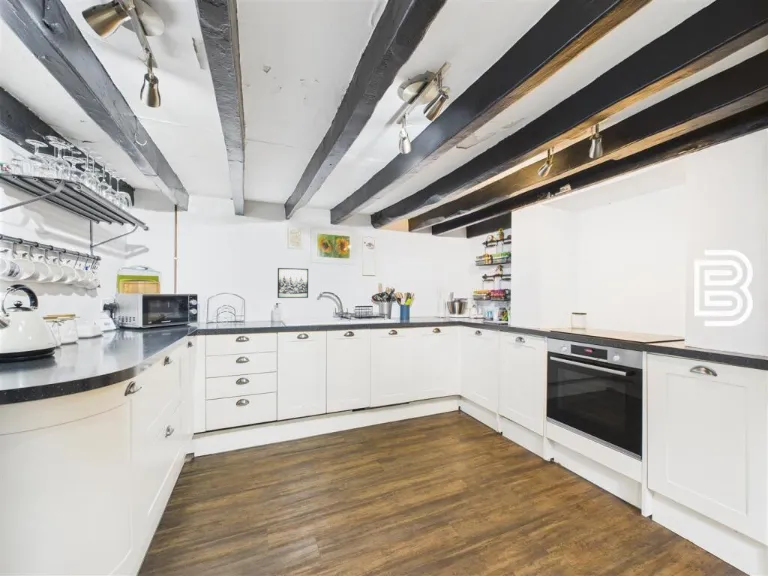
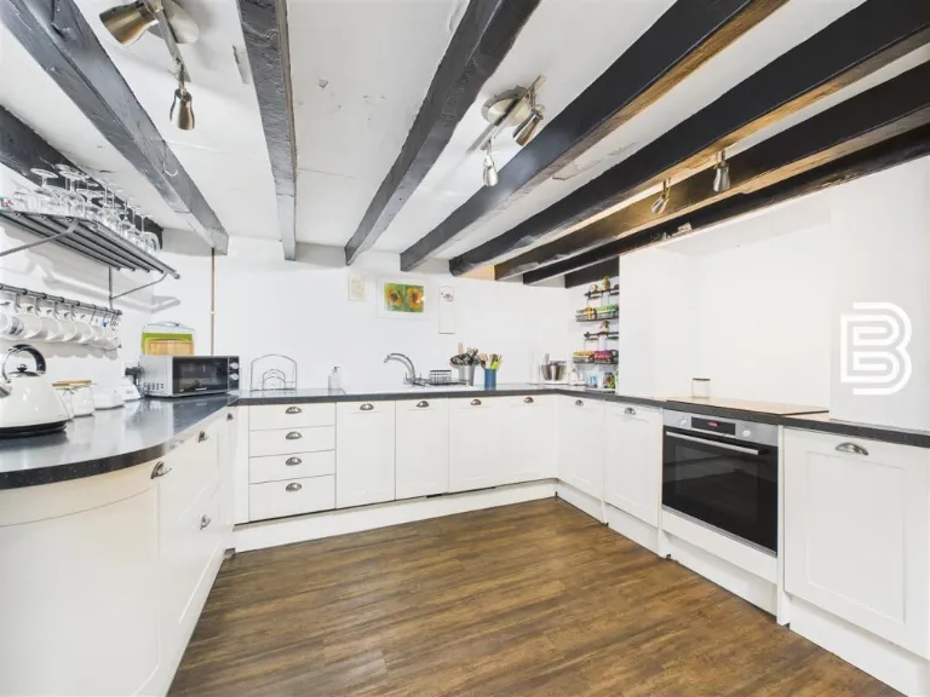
- wall art (293, 283)
